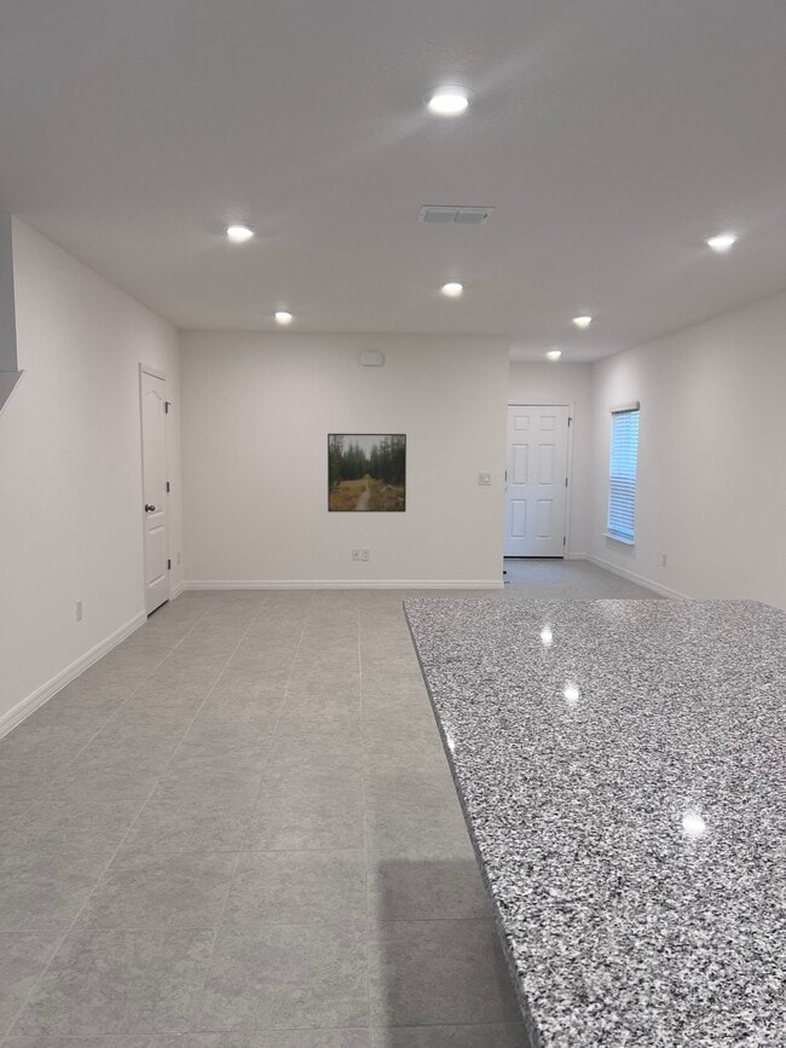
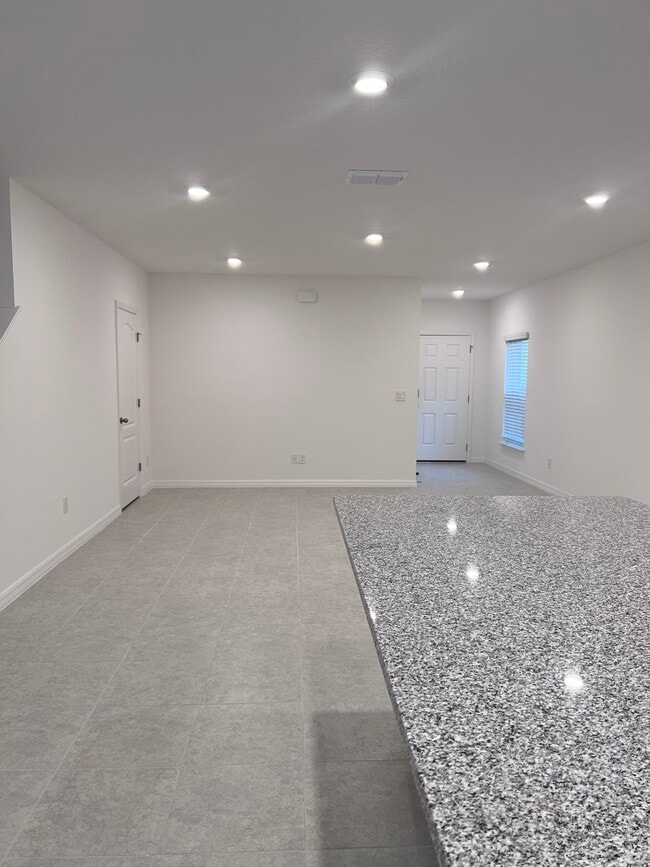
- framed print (366, 473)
